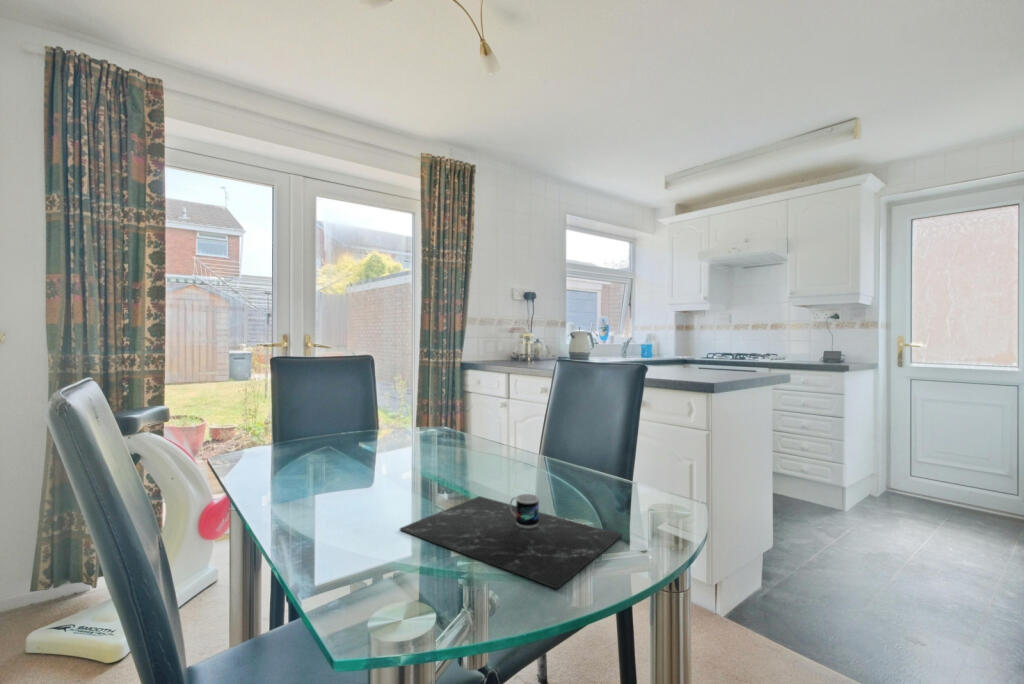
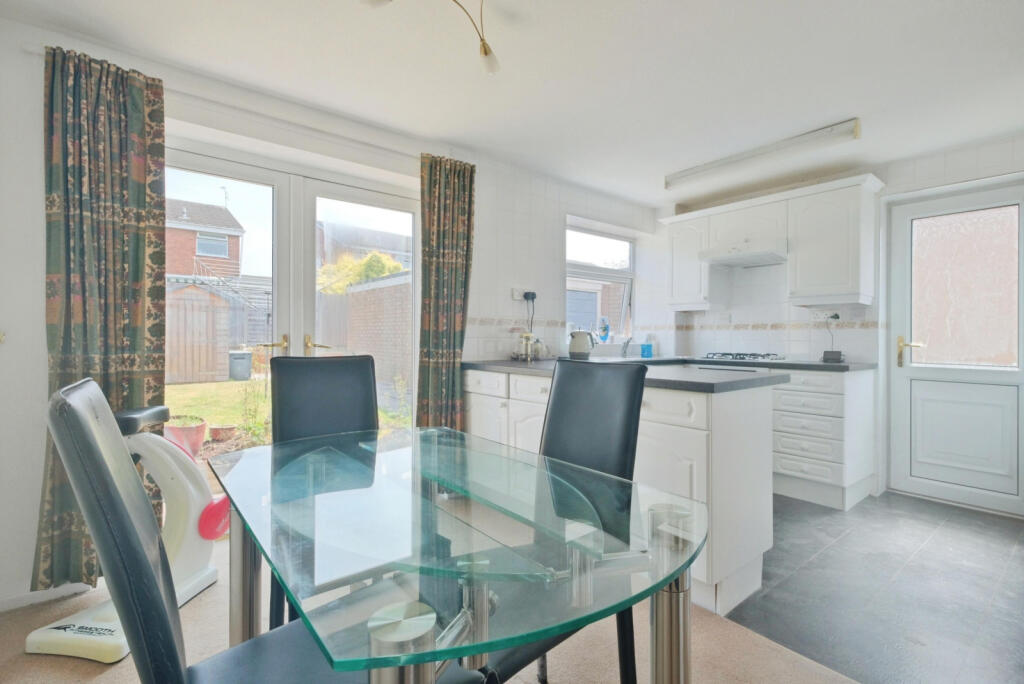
- placemat (509, 518)
